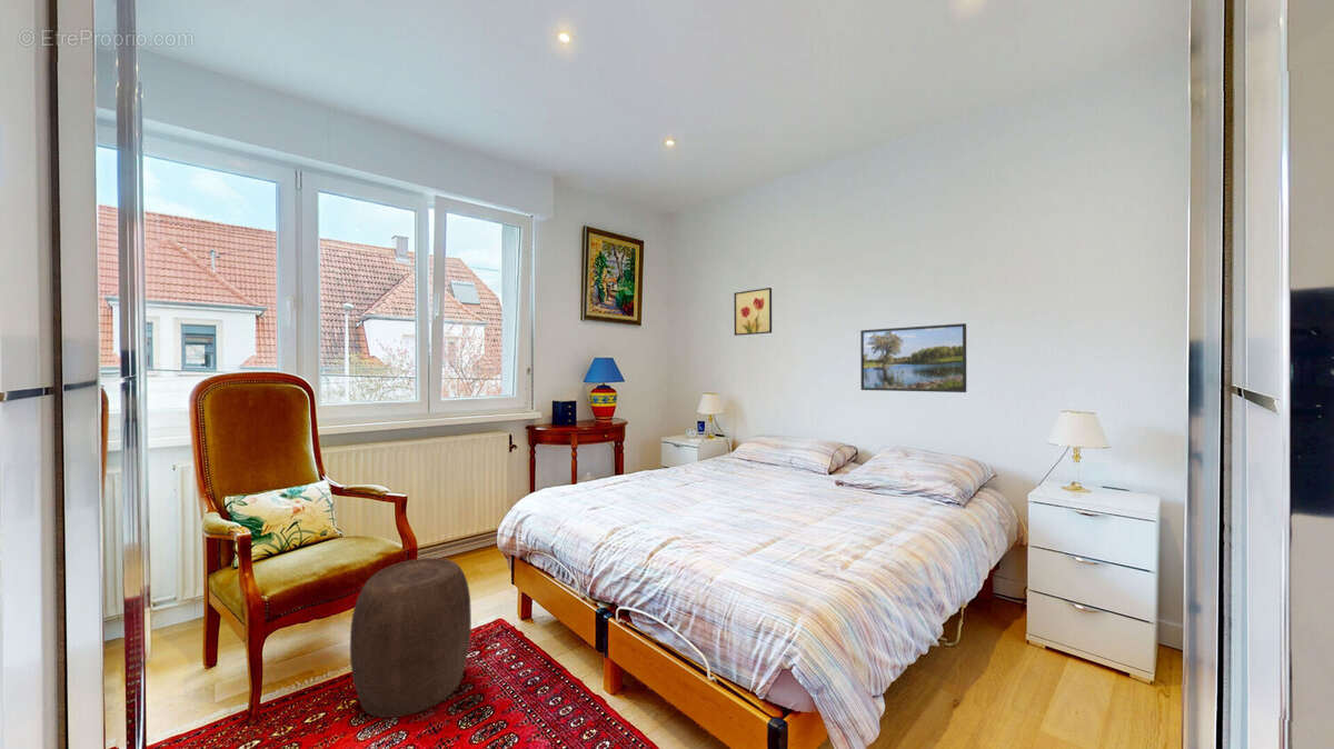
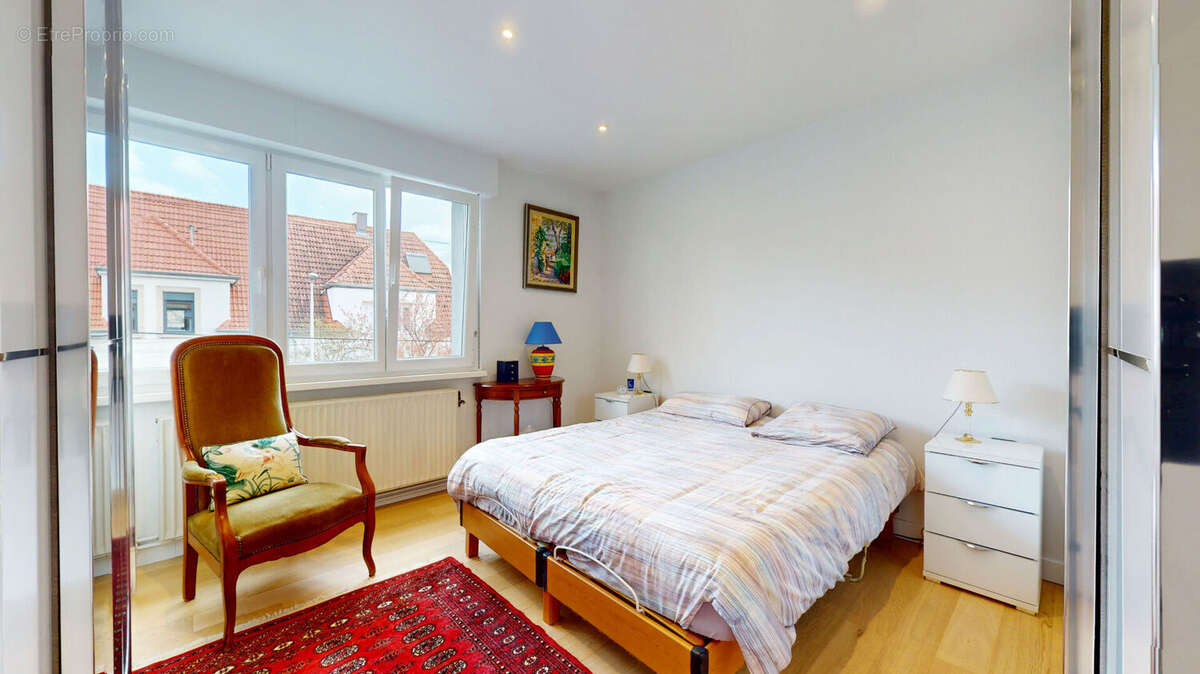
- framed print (909, 359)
- wall art (753, 312)
- stool (414, 628)
